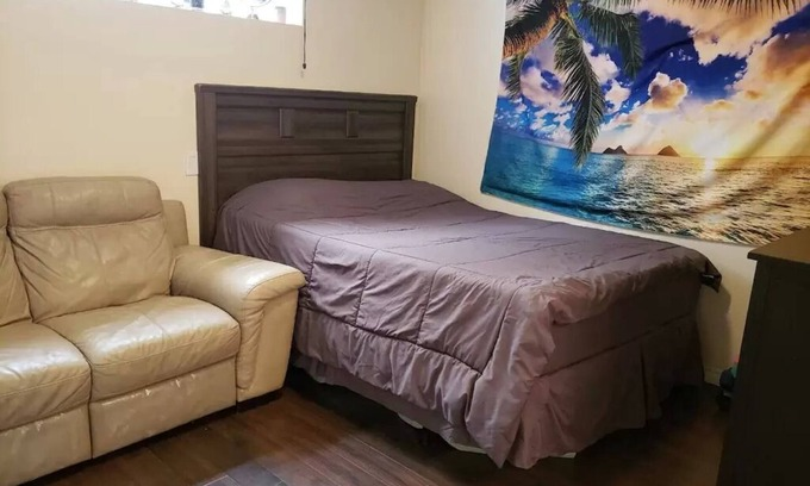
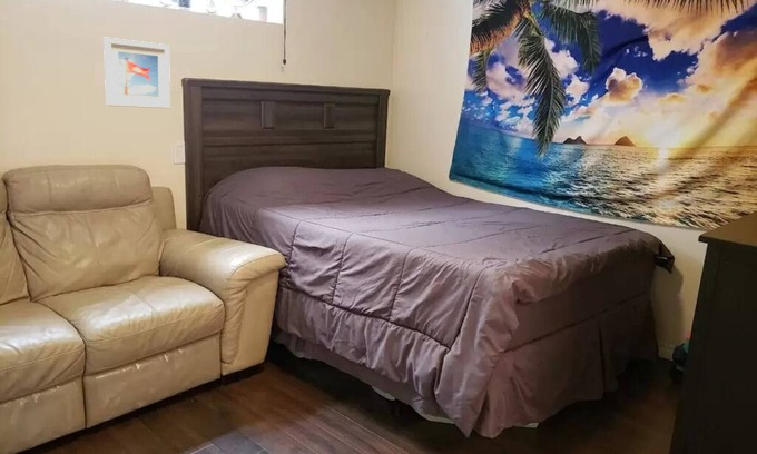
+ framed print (138, 75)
